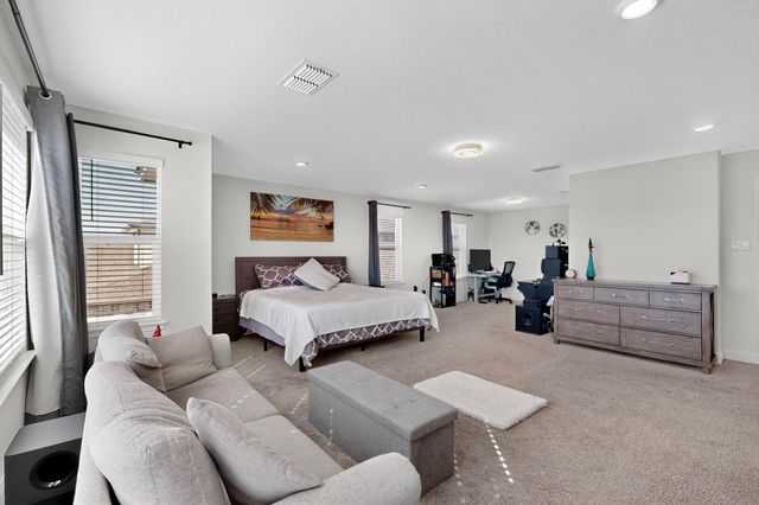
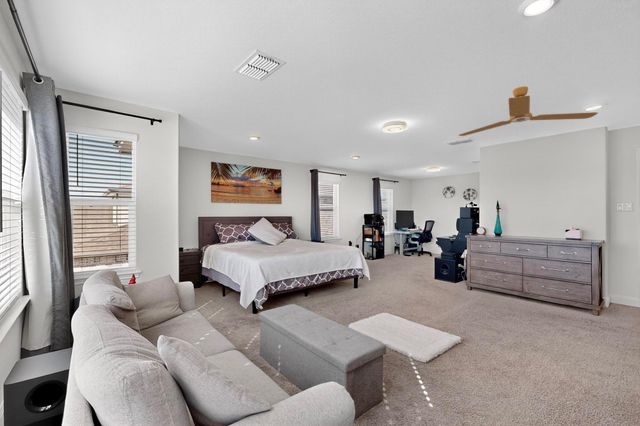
+ ceiling fan (520, 100)
